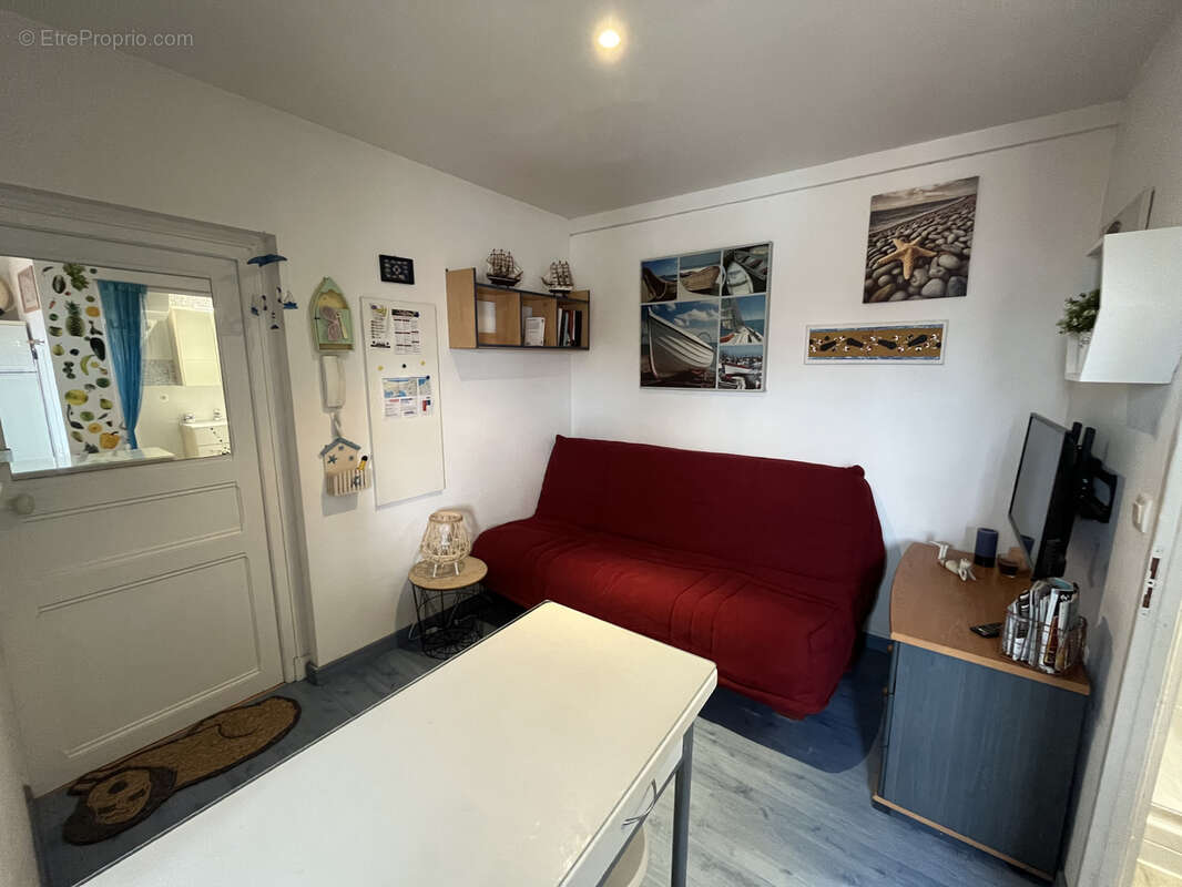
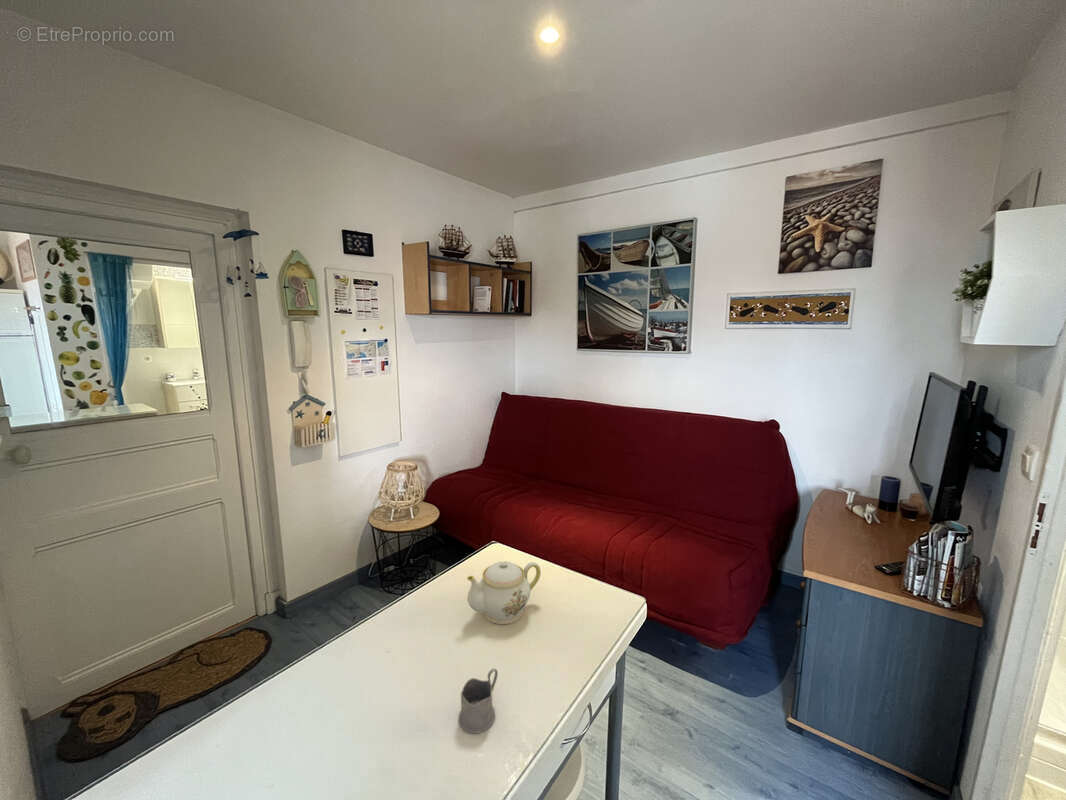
+ teapot (505, 586)
+ tea glass holder (480, 692)
